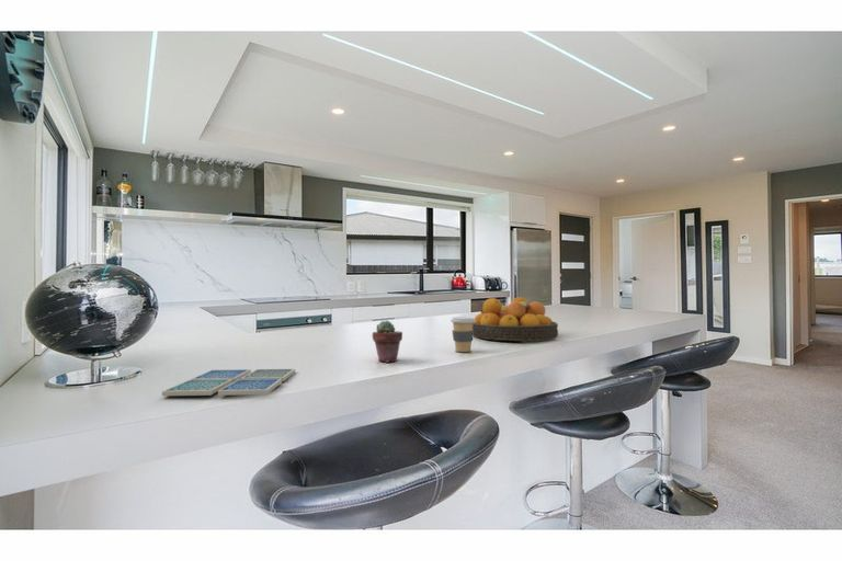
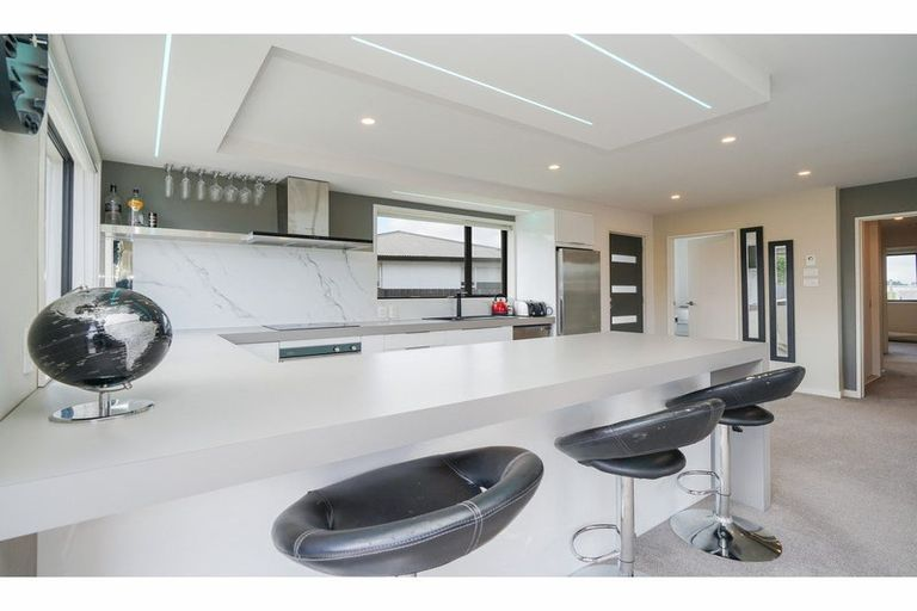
- drink coaster (236, 380)
- potted succulent (387, 340)
- coffee cup (463, 334)
- fruit bowl (513, 317)
